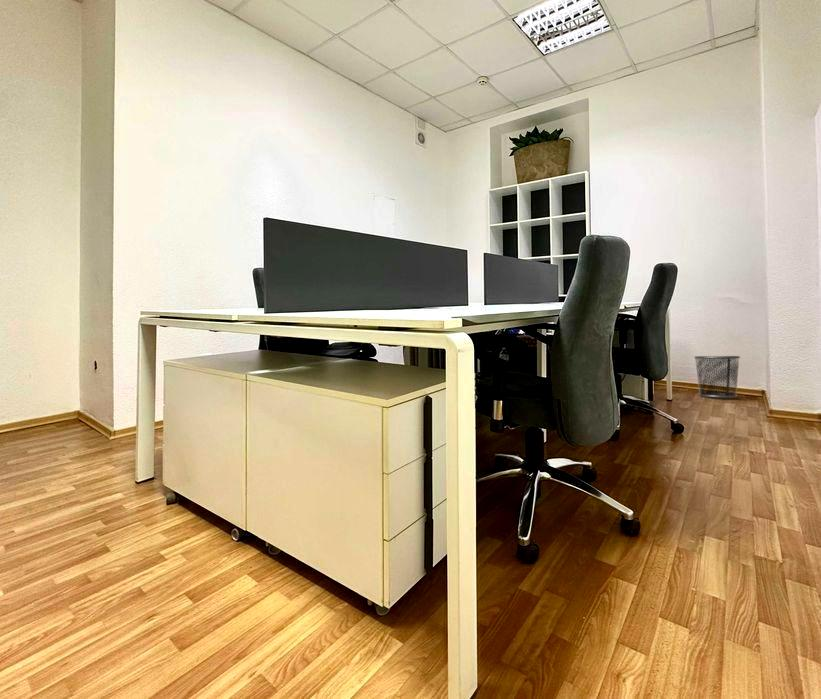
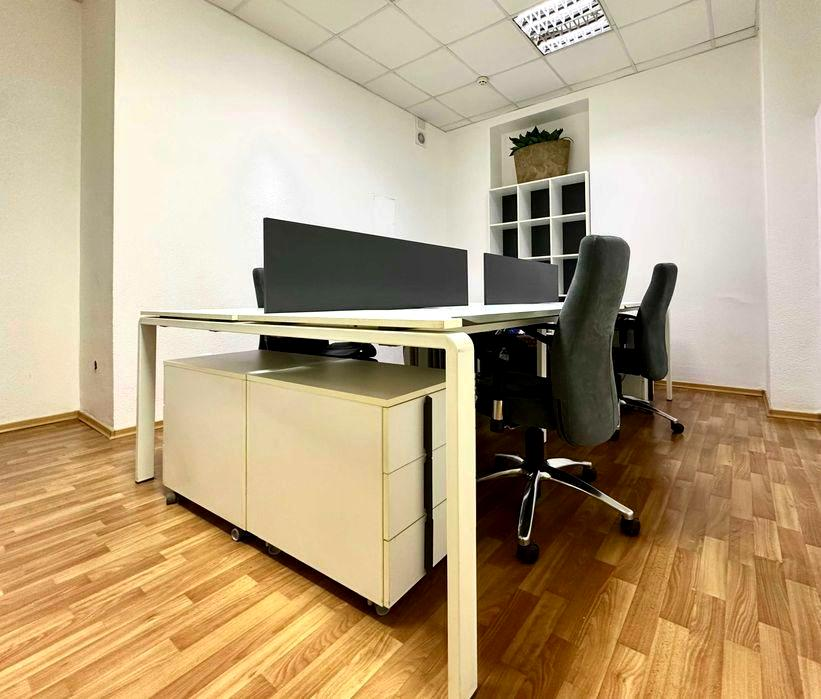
- waste bin (717, 376)
